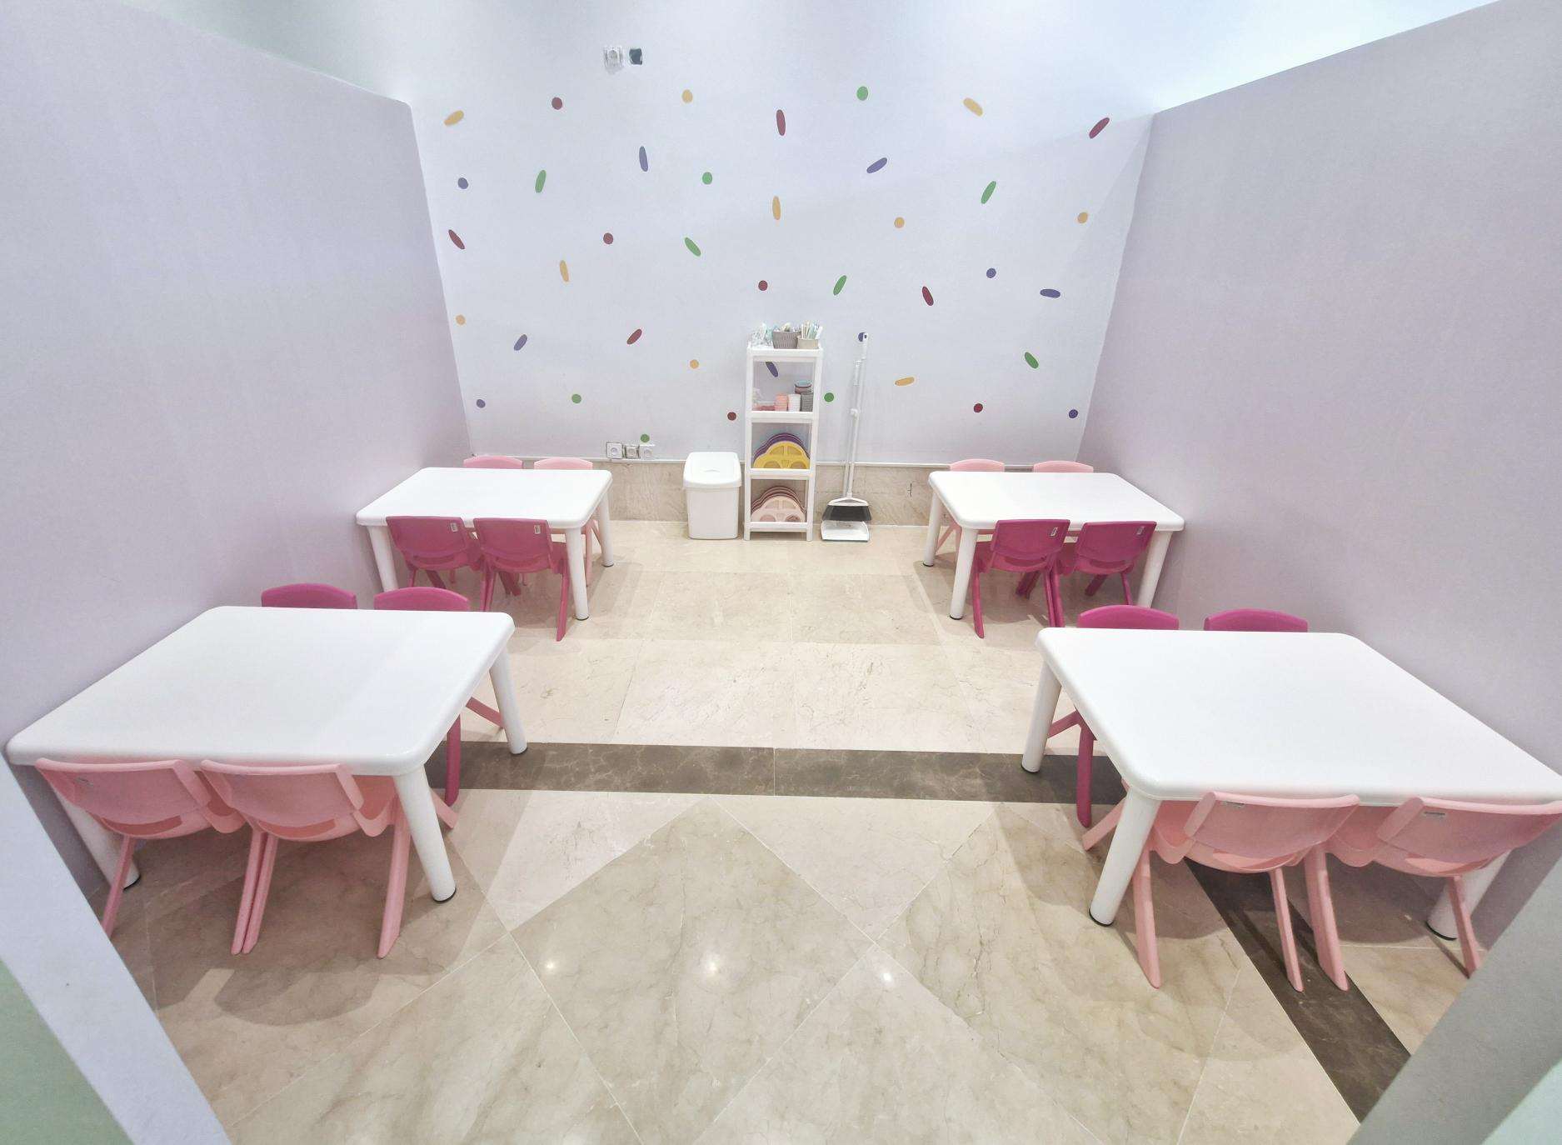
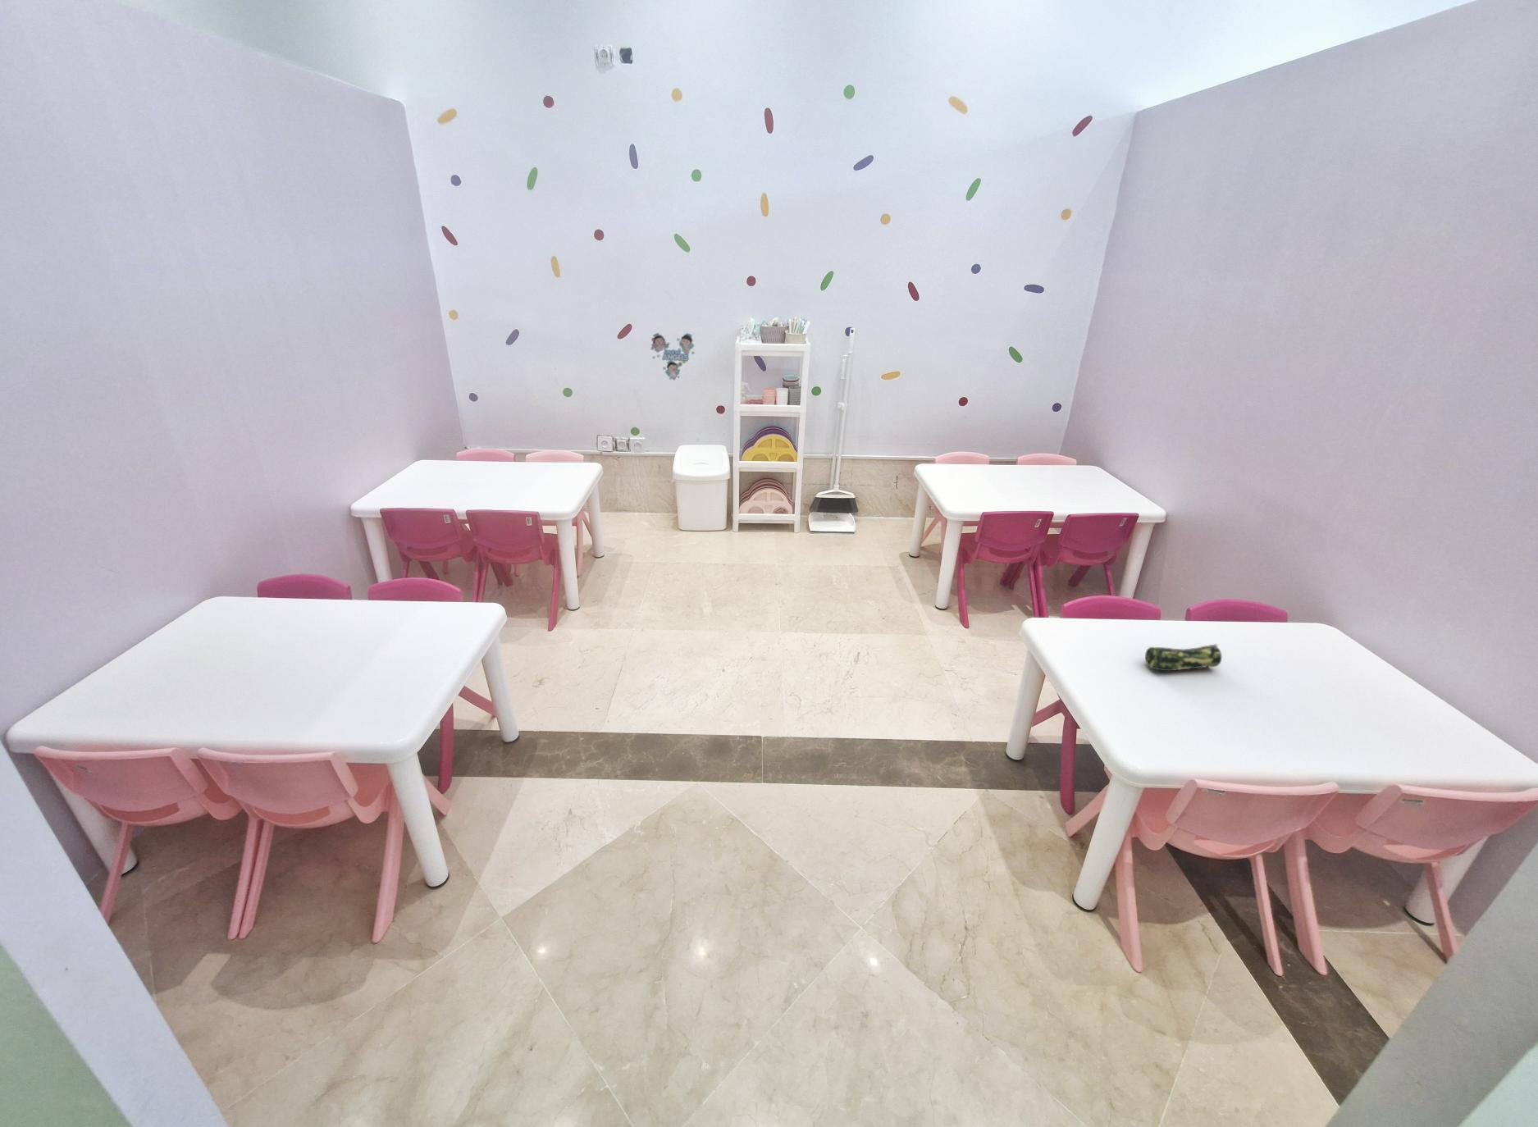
+ wall decoration (672, 356)
+ pencil case (1183, 657)
